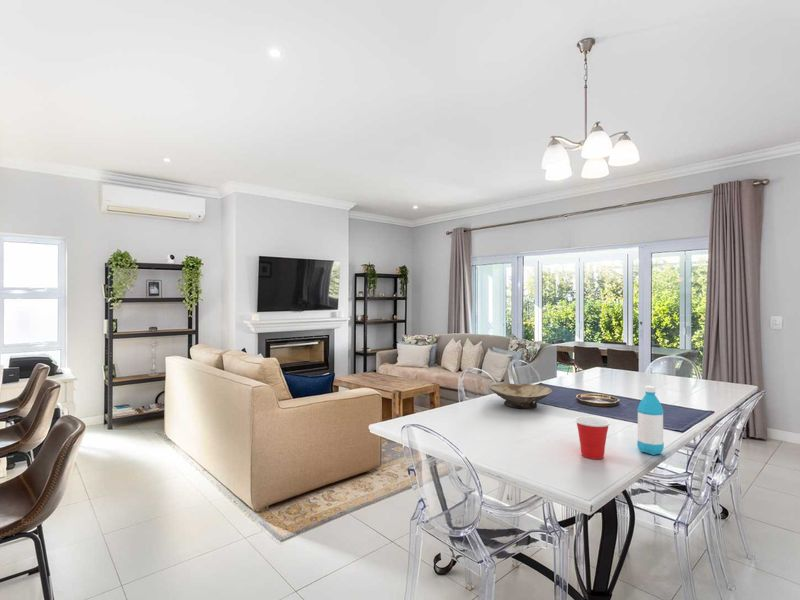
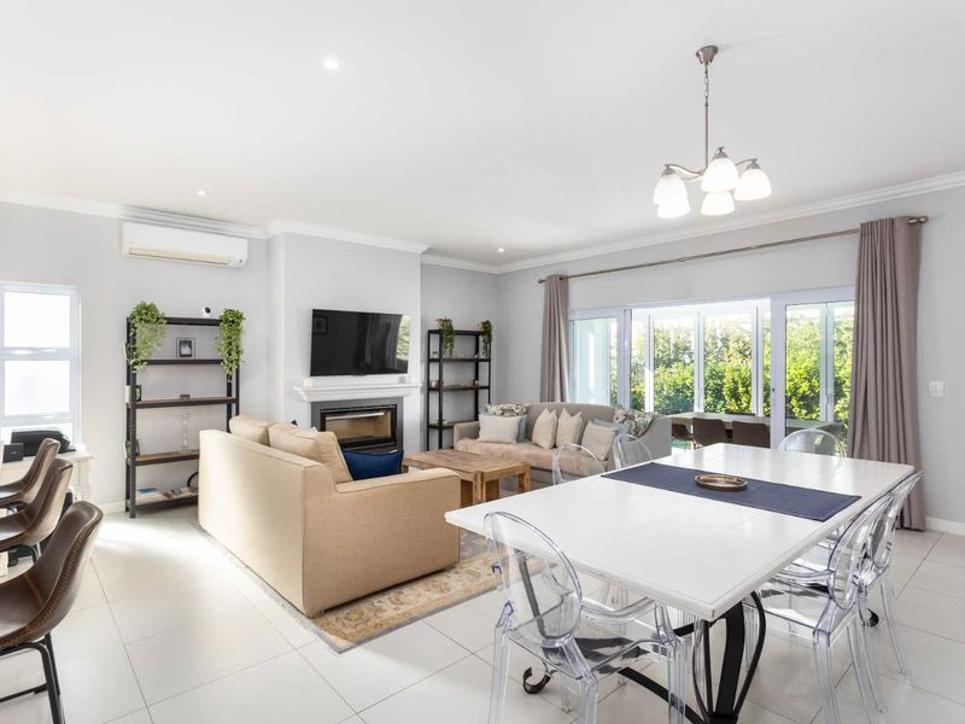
- bowl (520, 396)
- cup (592, 438)
- water bottle (650, 419)
